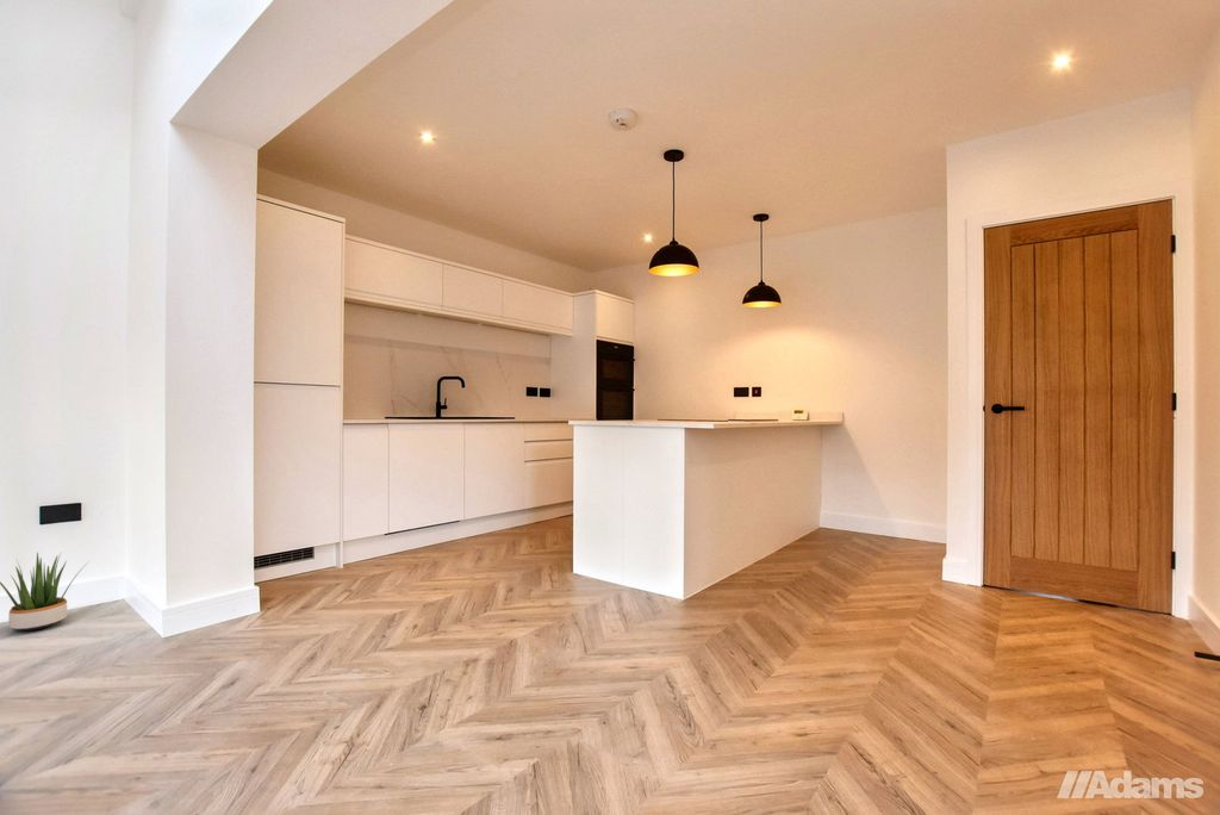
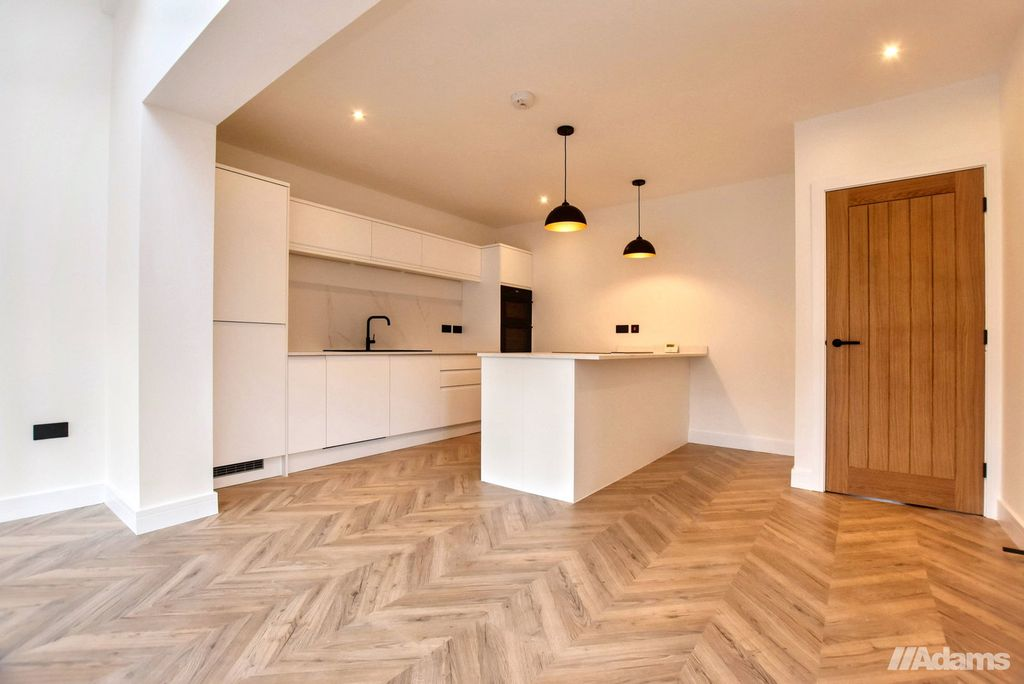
- potted plant (38, 590)
